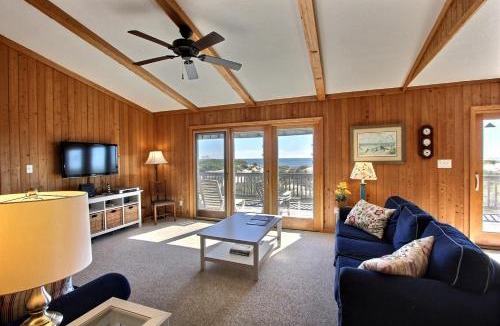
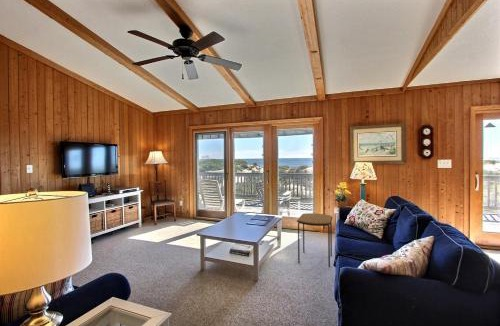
+ side table (303, 238)
